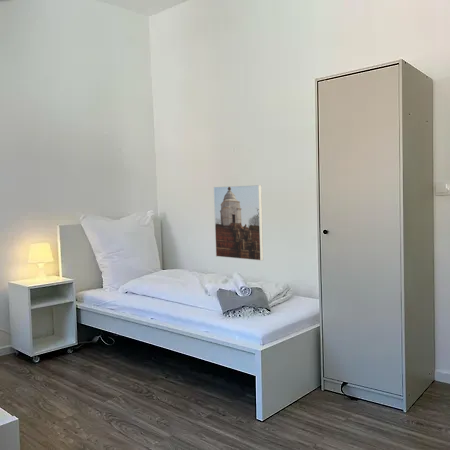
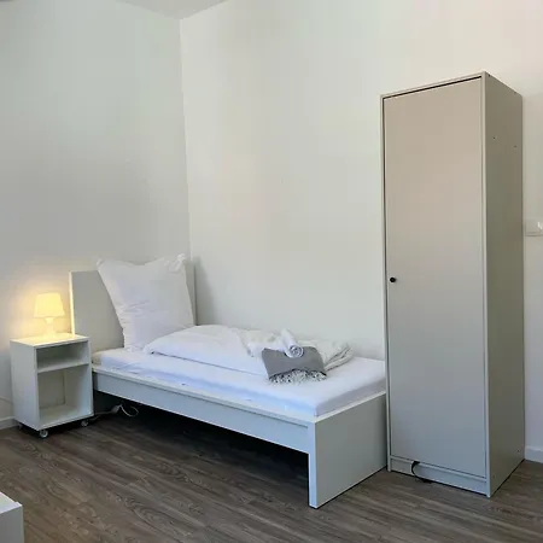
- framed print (237, 222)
